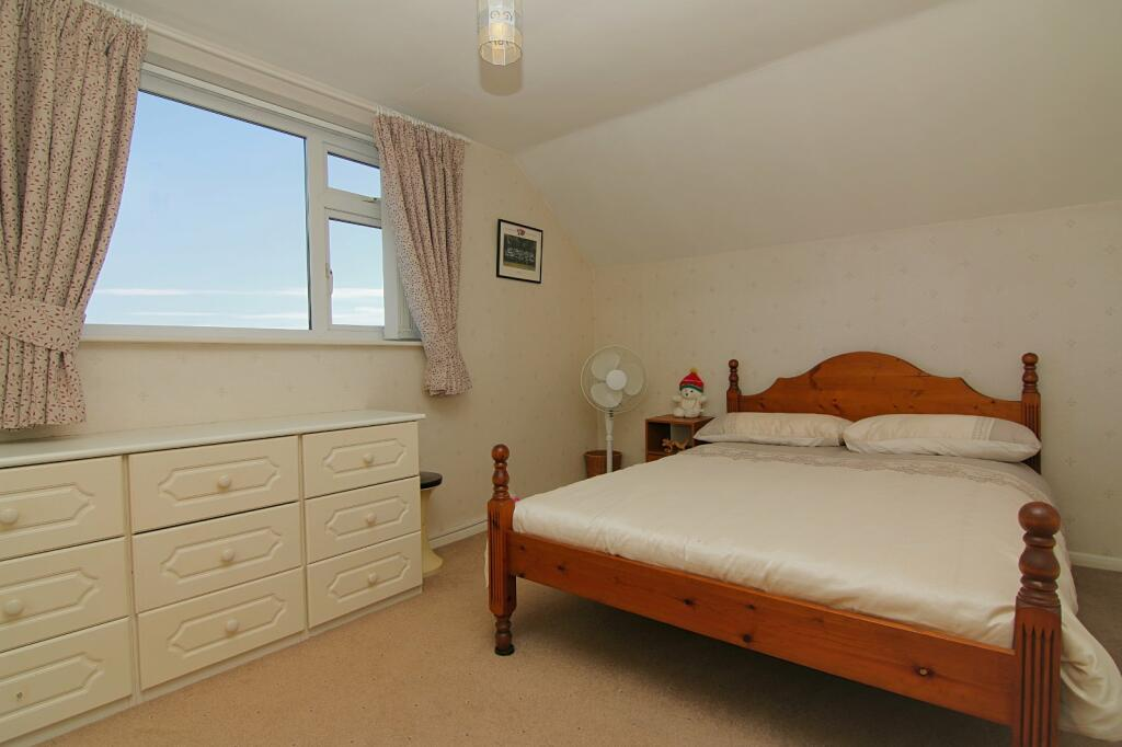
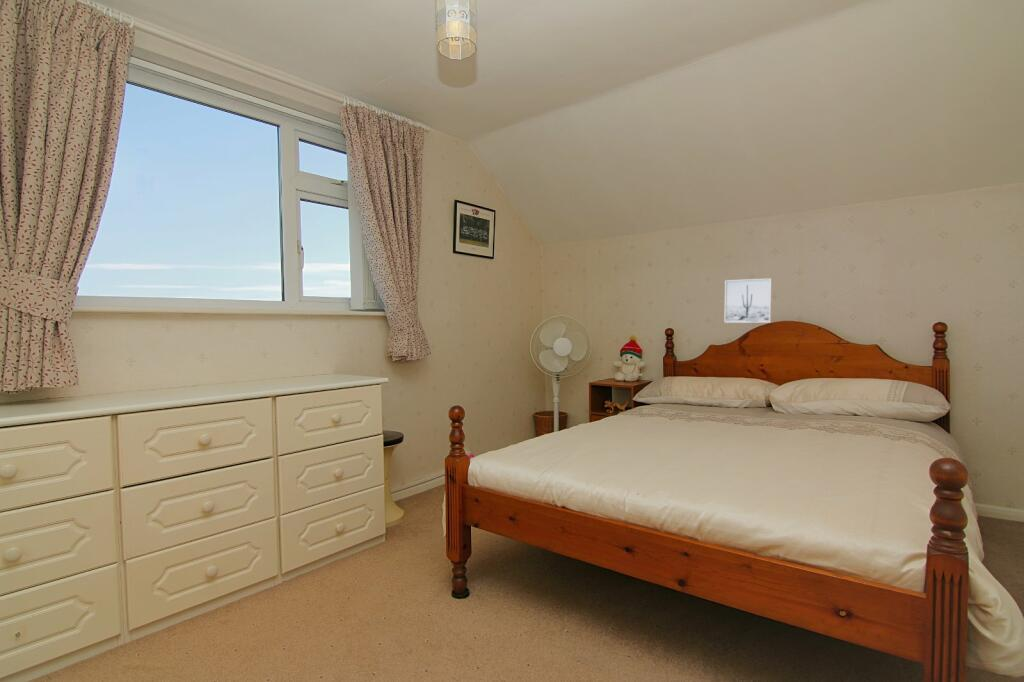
+ wall art (747, 301)
